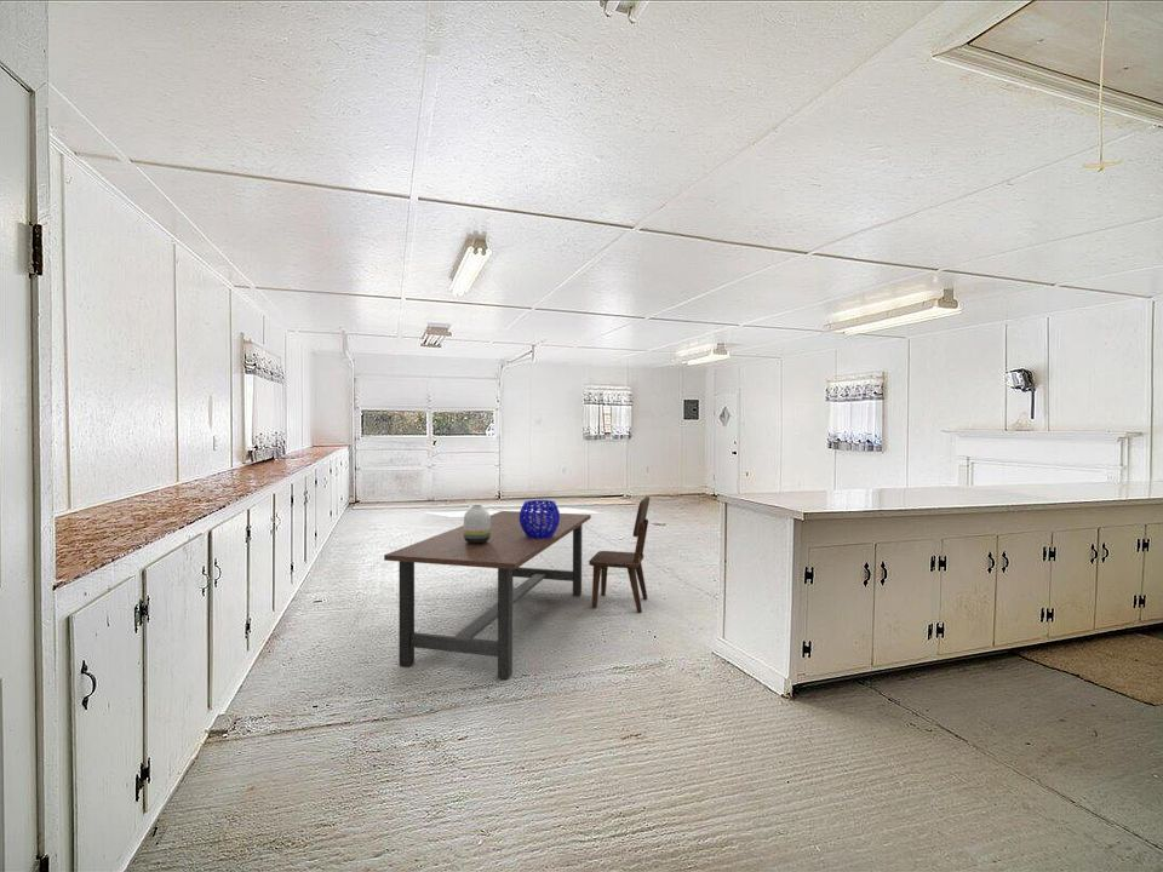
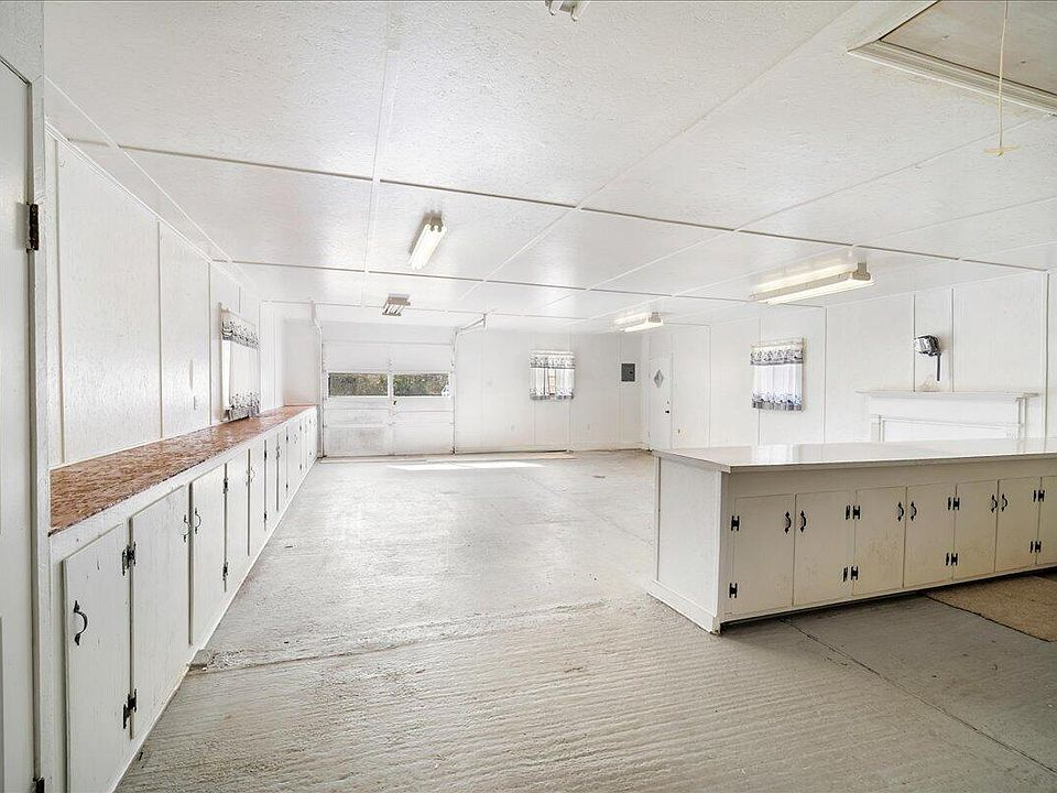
- dining chair (619, 552)
- dining table (506, 576)
- vase (476, 523)
- decorative bowl (539, 518)
